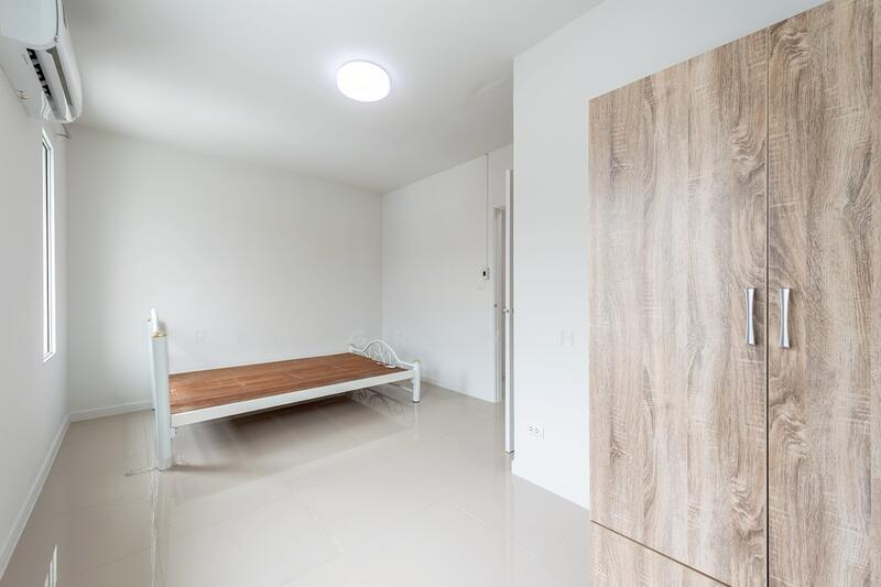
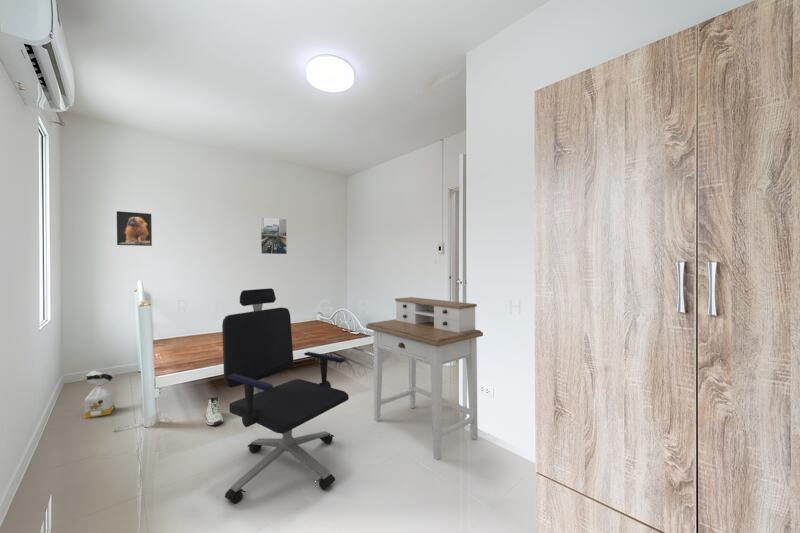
+ office chair (286, 382)
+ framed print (134, 229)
+ desk (423, 362)
+ sneaker (213, 409)
+ bag (99, 391)
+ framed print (273, 236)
